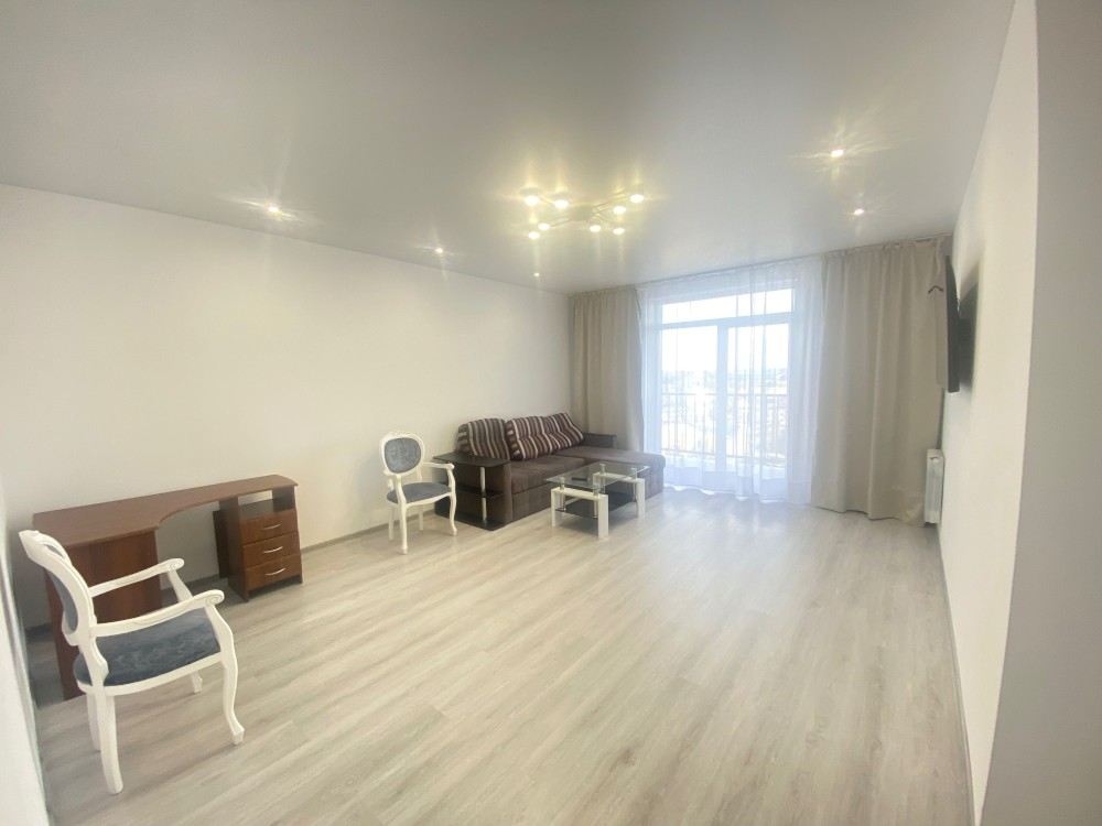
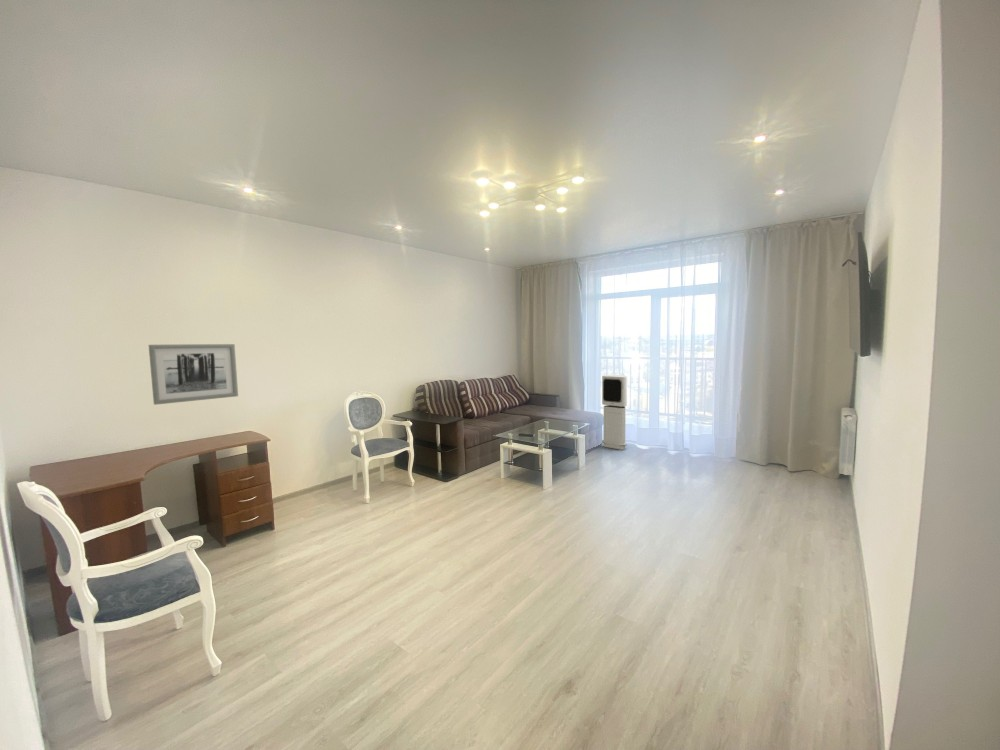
+ air purifier (617, 410)
+ wall art (196, 372)
